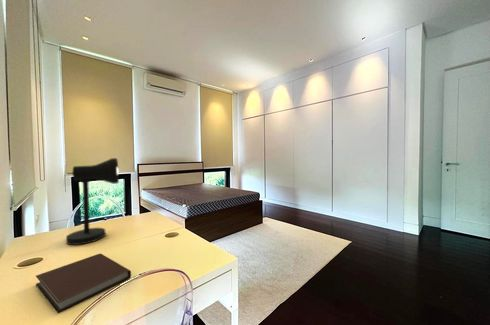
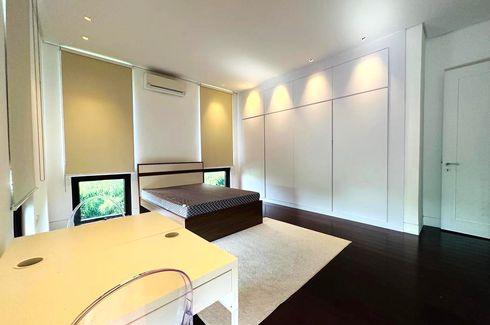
- notebook (84, 276)
- desk lamp (88, 197)
